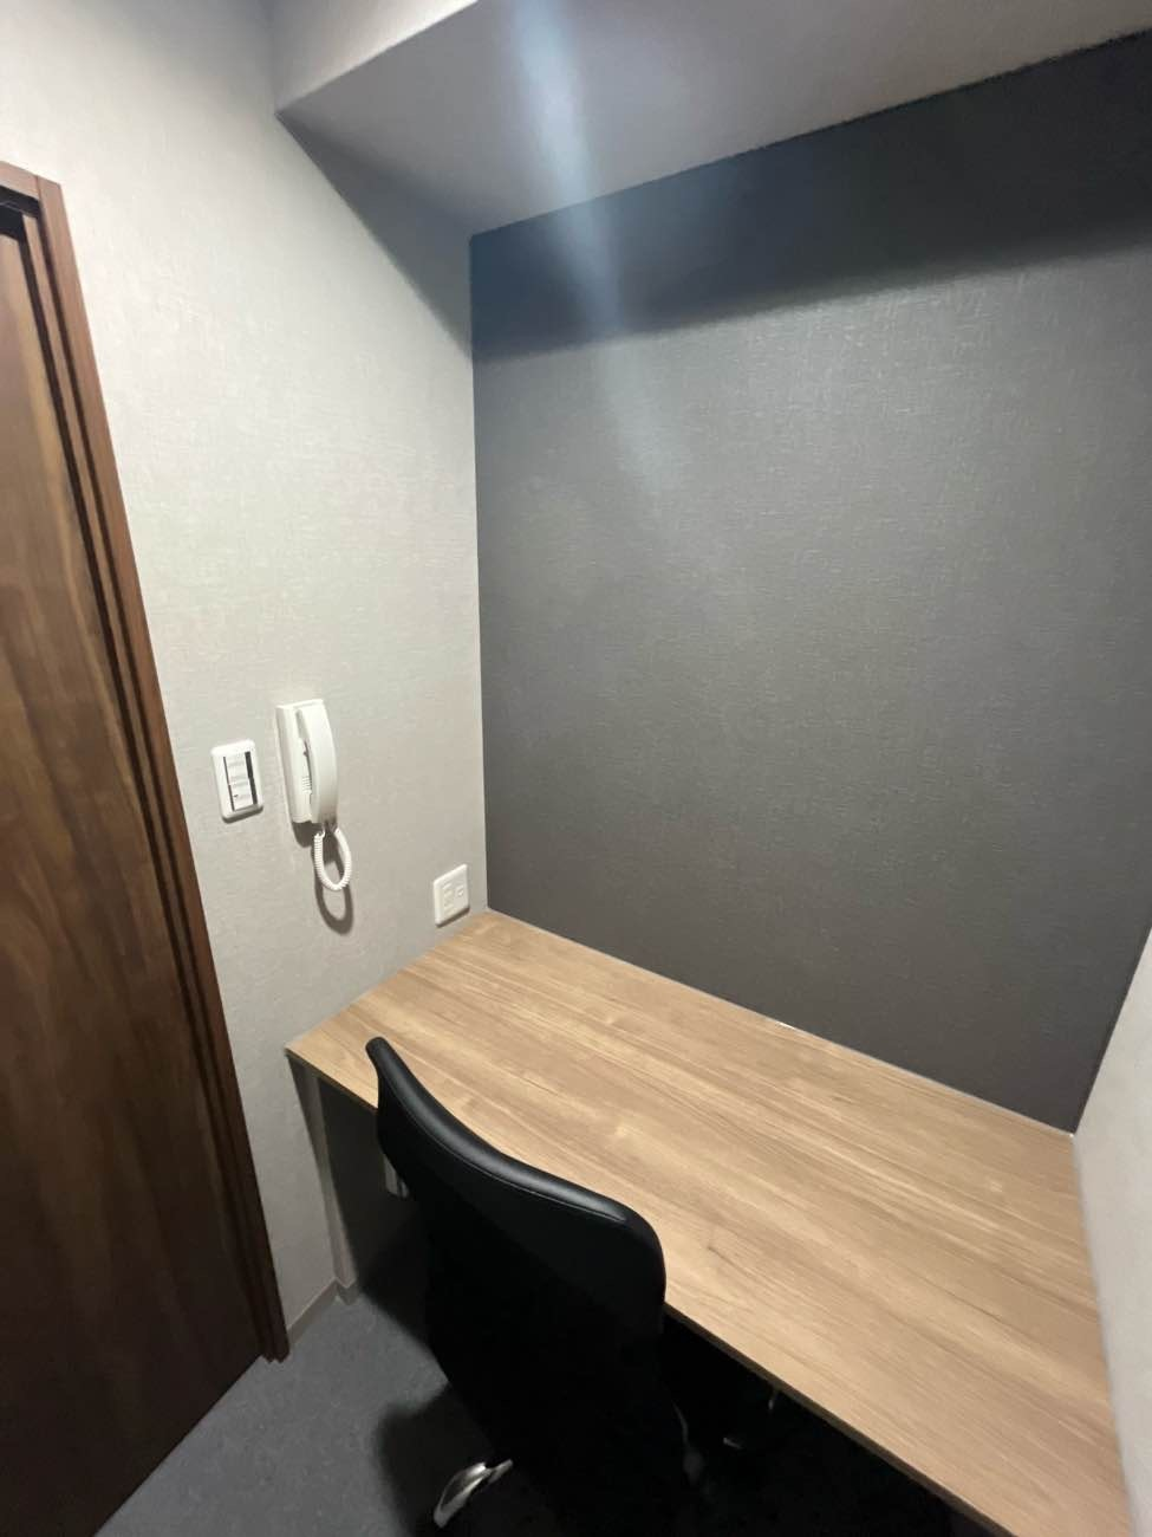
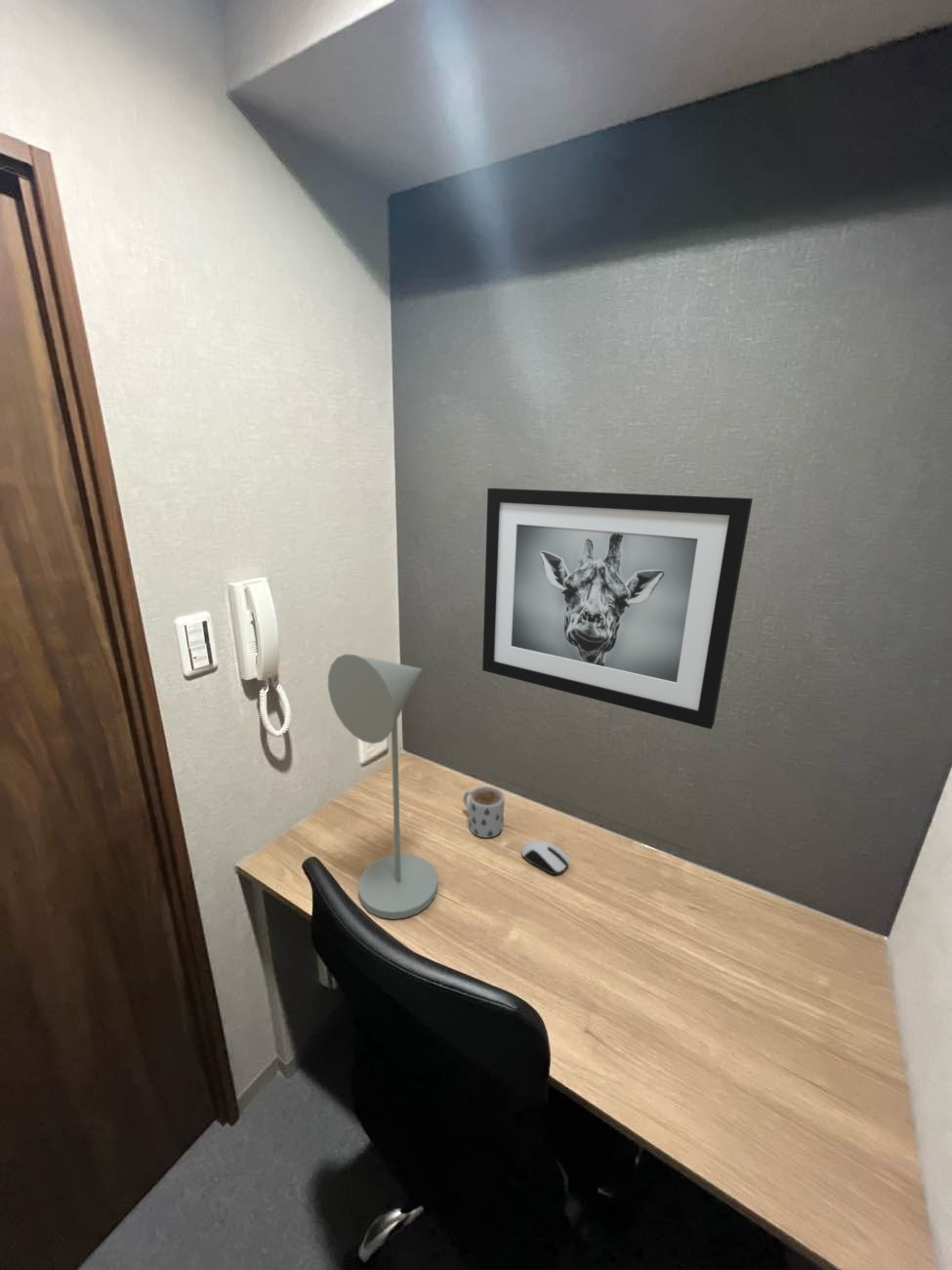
+ wall art (594, 599)
+ desk lamp (394, 775)
+ computer mouse (545, 853)
+ mug (480, 809)
